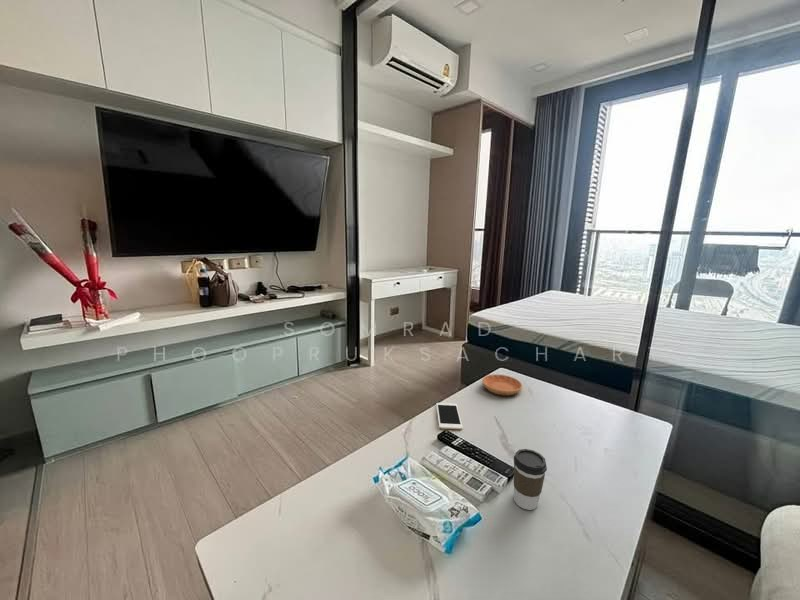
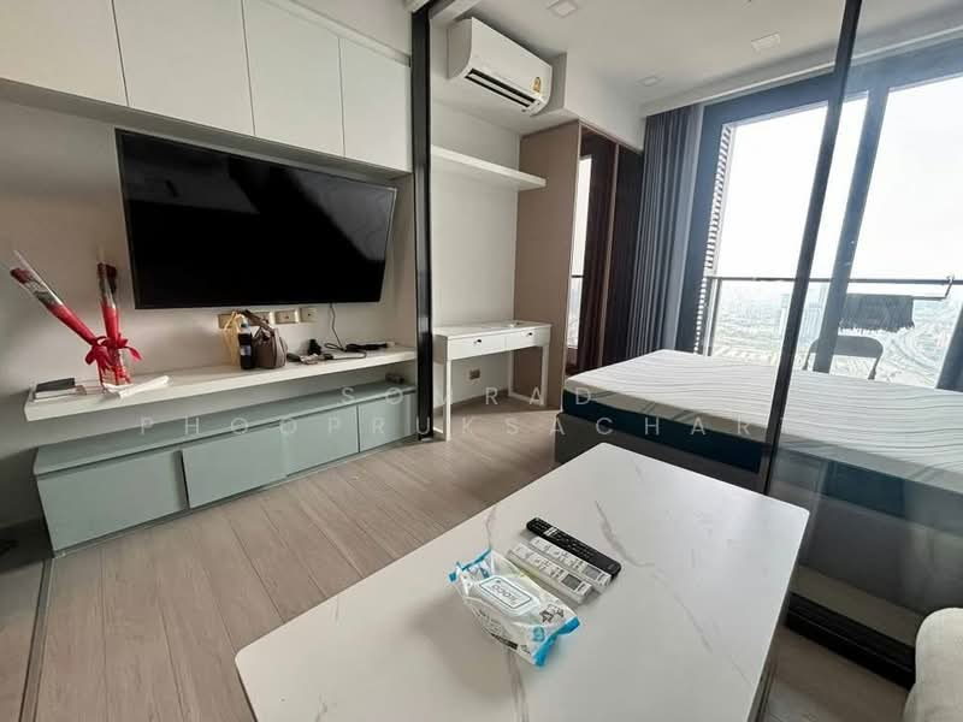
- cell phone (448, 415)
- saucer (501, 385)
- coffee cup (527, 479)
